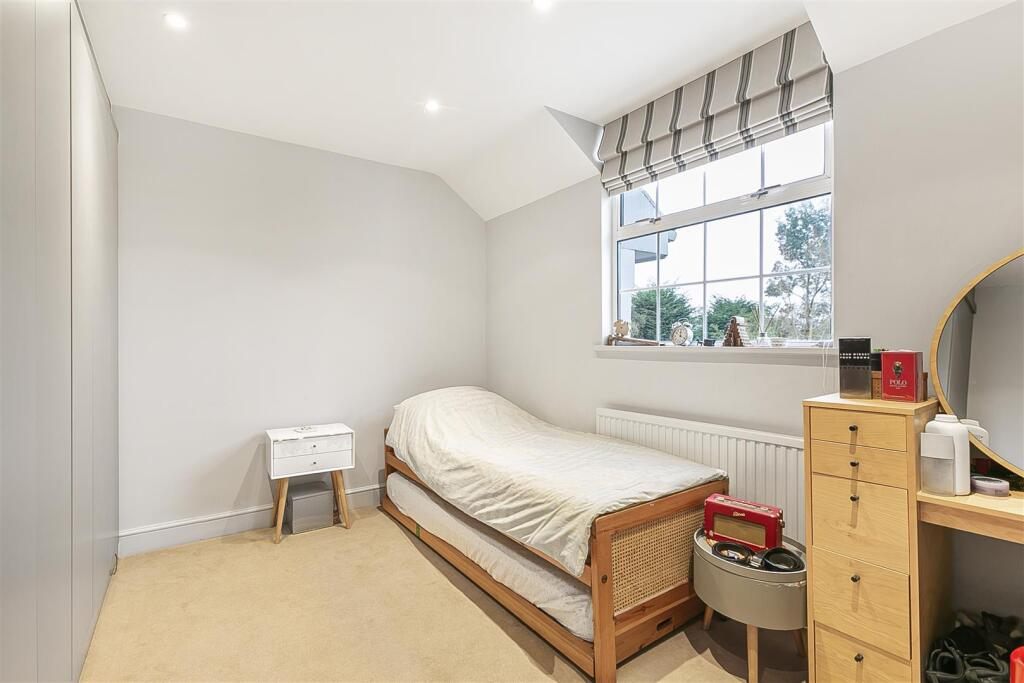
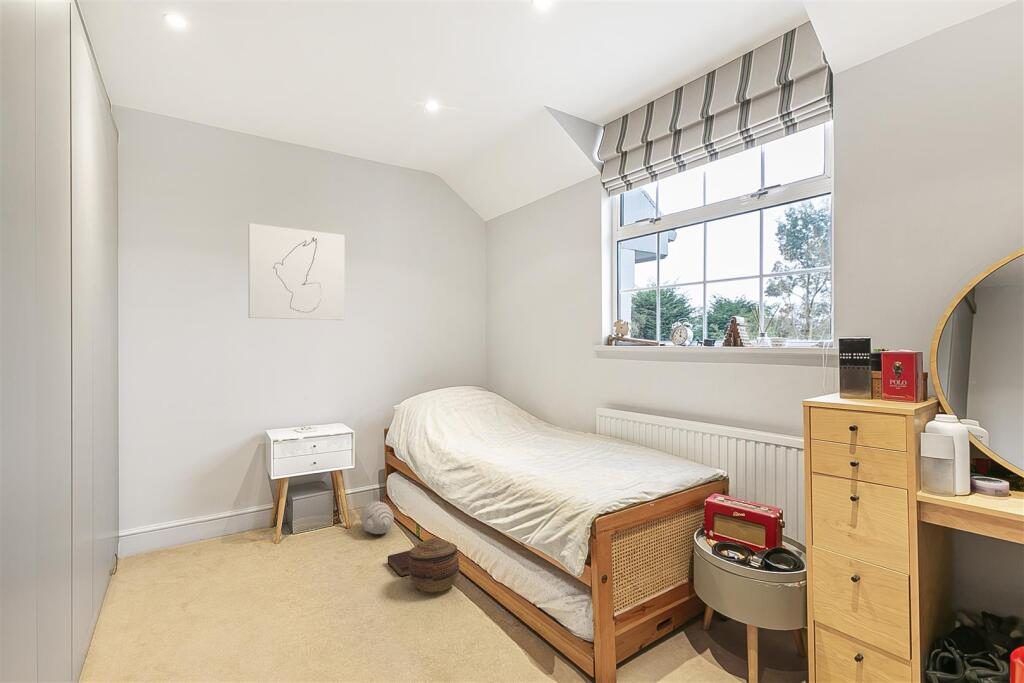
+ wall art (298, 274)
+ basket (434, 563)
+ book (408, 560)
+ plush toy (377, 517)
